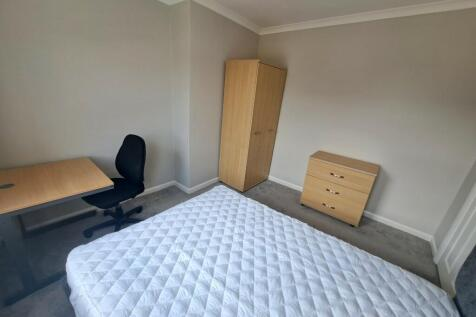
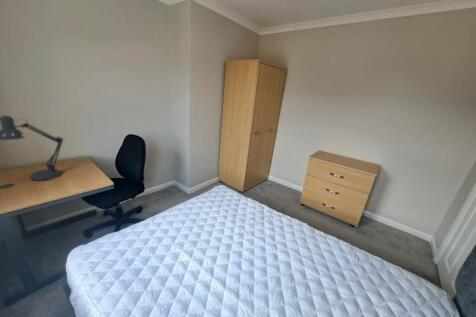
+ desk lamp (40, 134)
